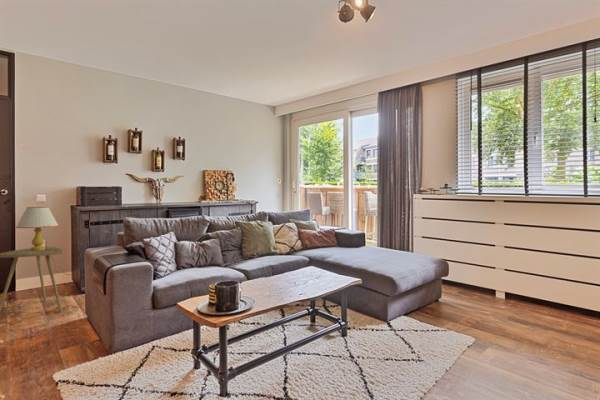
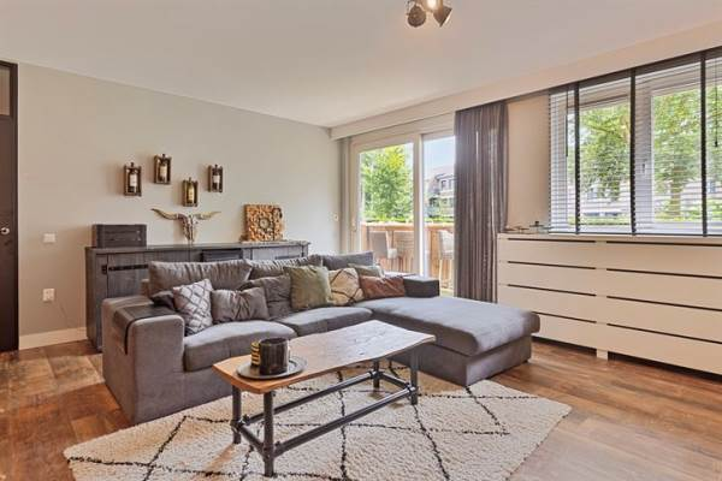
- table lamp (37, 228)
- side table (40, 280)
